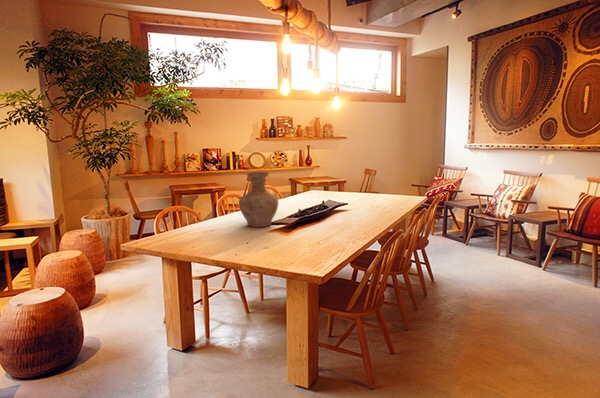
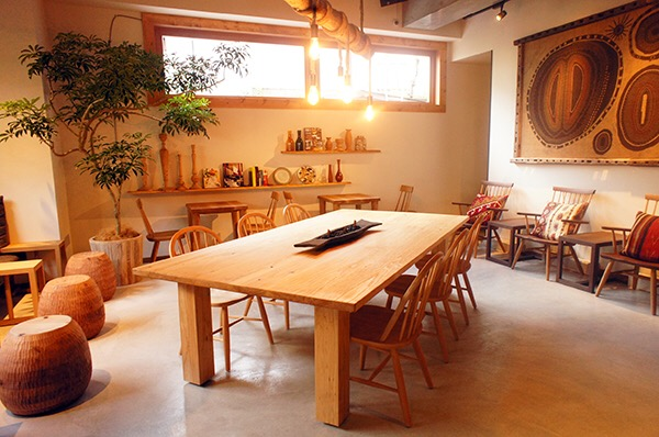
- vase (258, 198)
